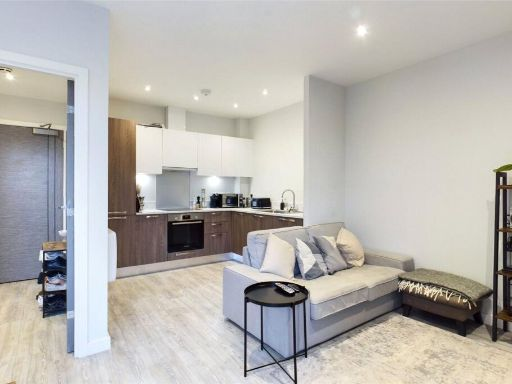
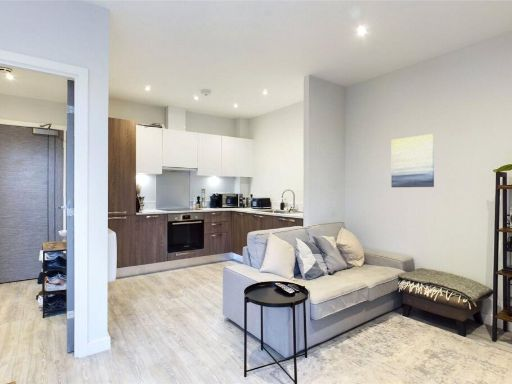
+ wall art (411, 162)
